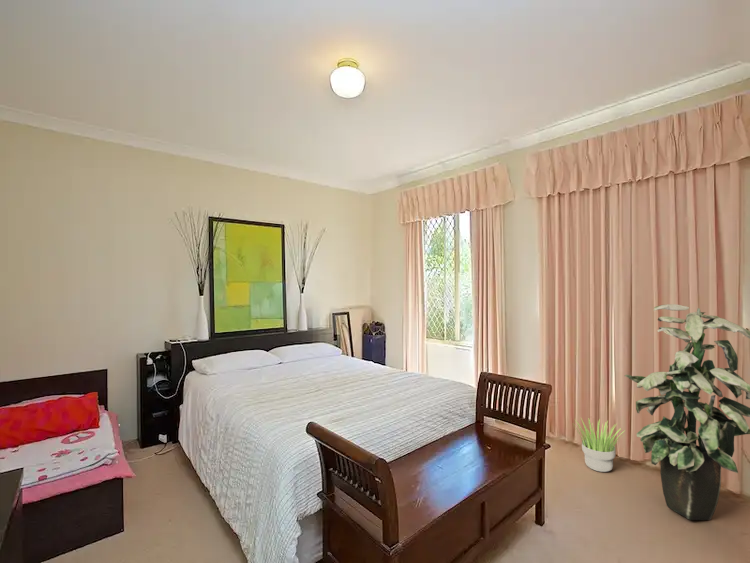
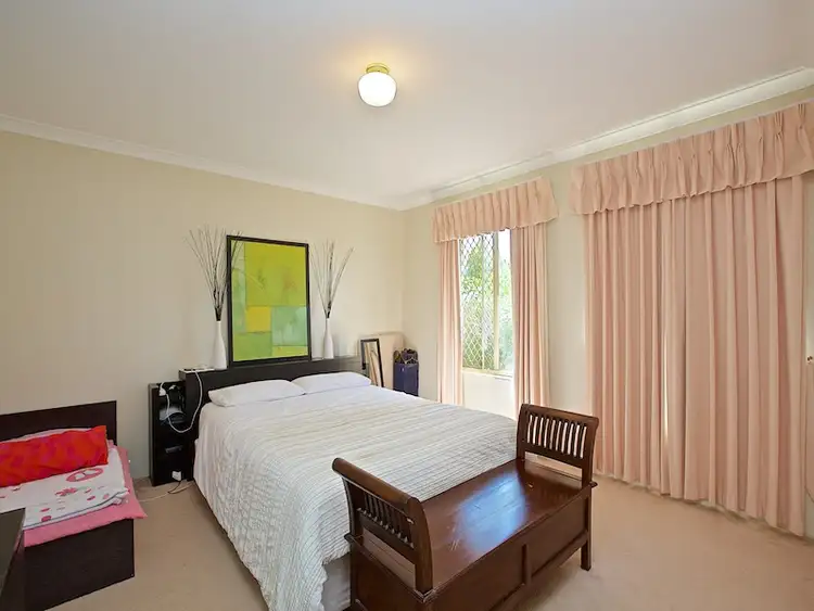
- potted plant (597, 446)
- indoor plant (686, 406)
